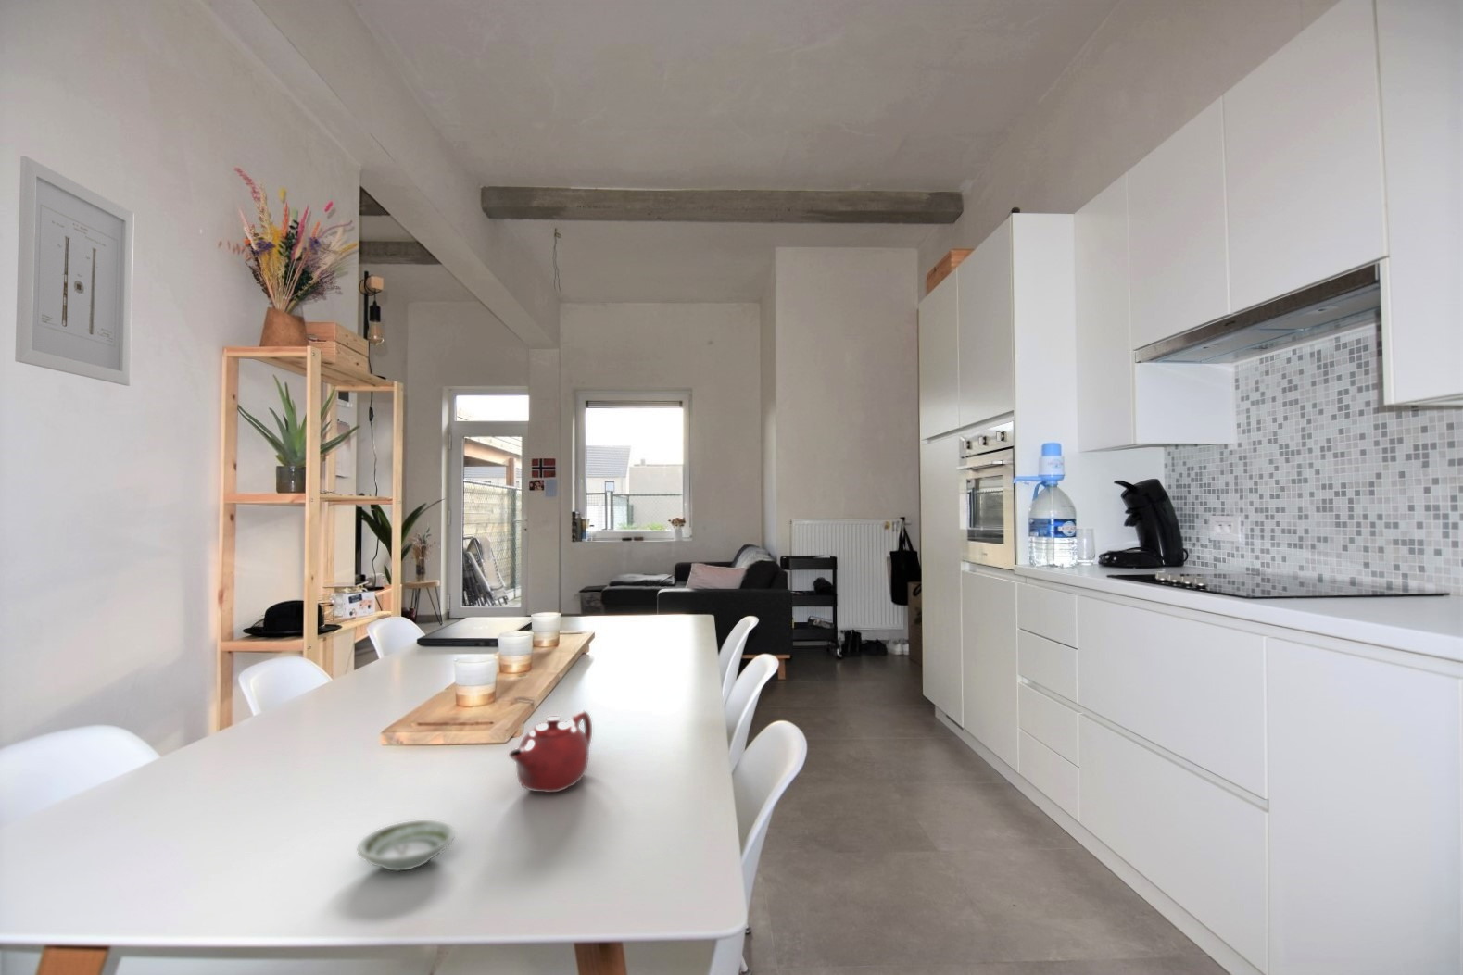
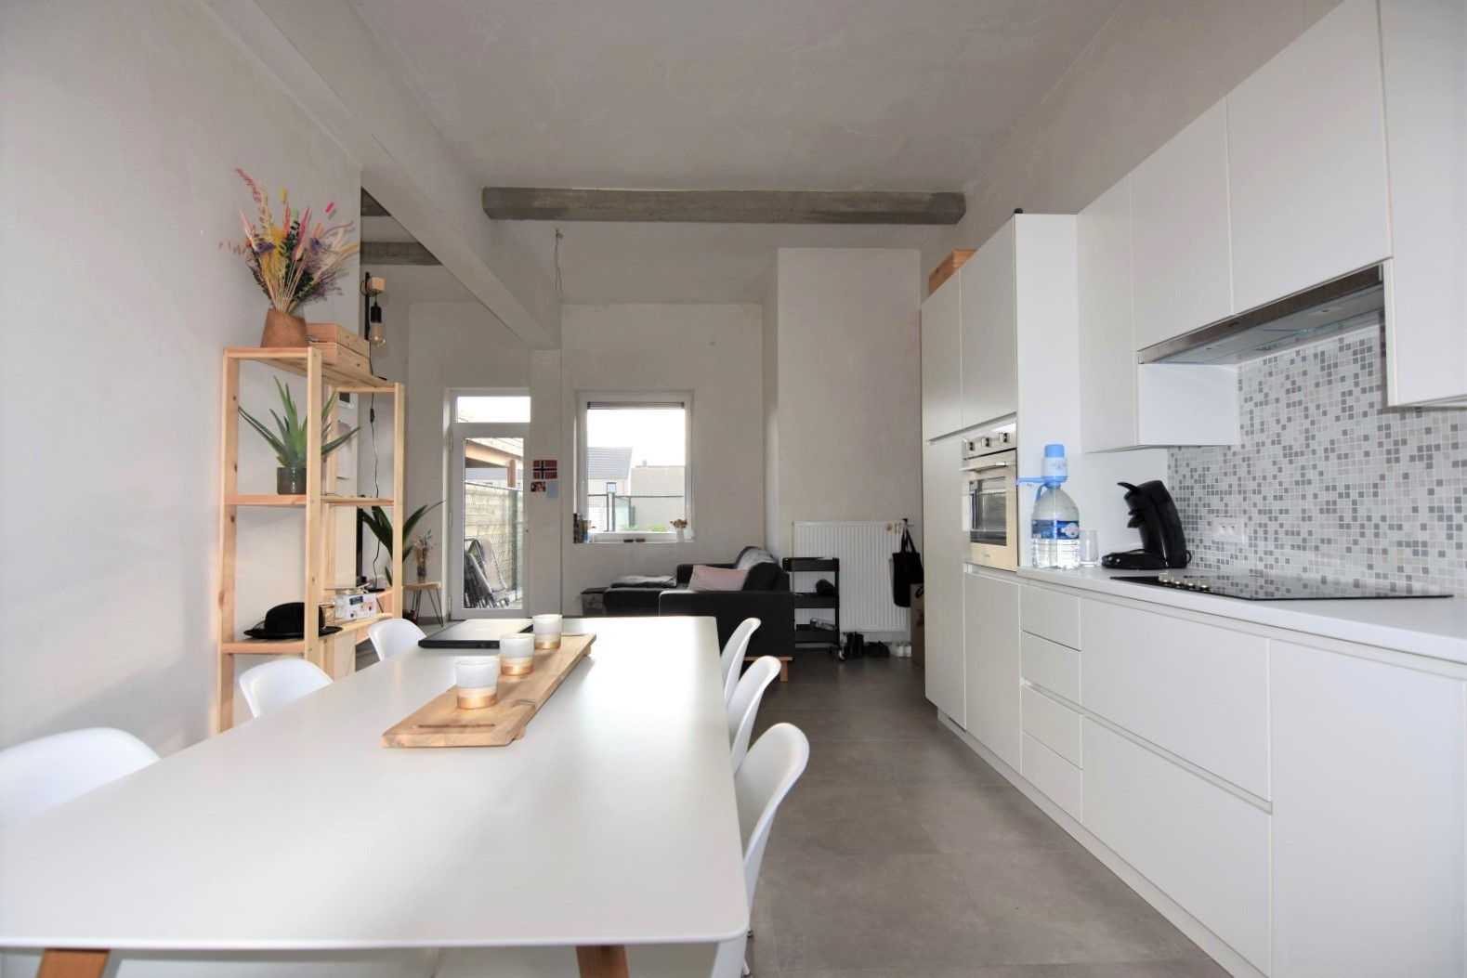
- wall art (79, 280)
- teapot (554, 750)
- saucer (407, 848)
